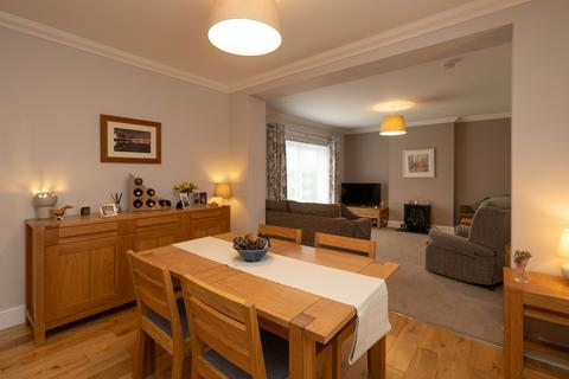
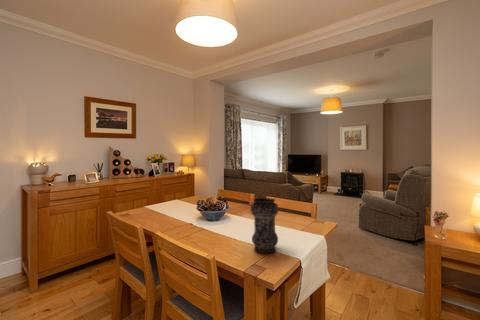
+ vase (264, 223)
